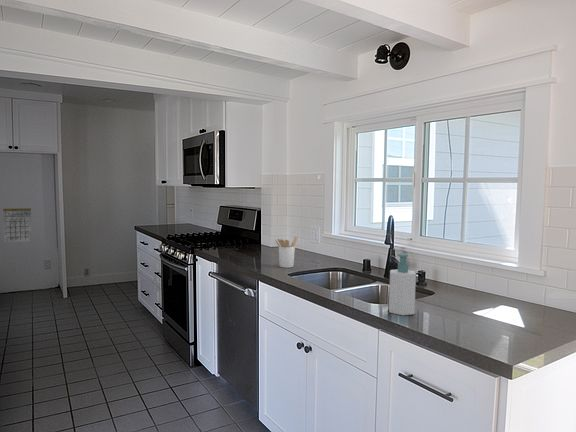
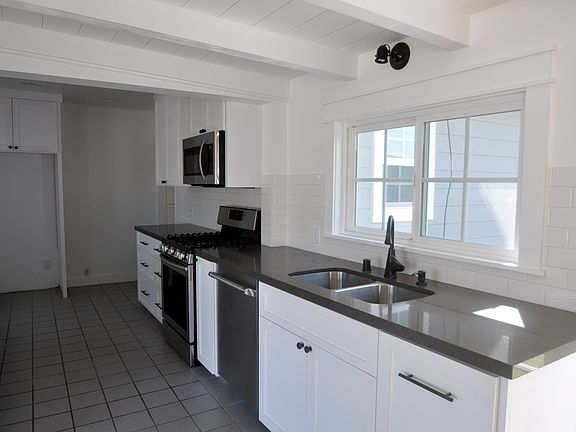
- calendar (17, 221)
- utensil holder (285, 251)
- soap bottle (402, 283)
